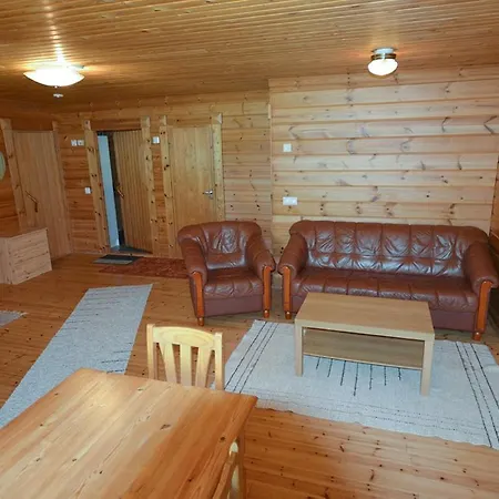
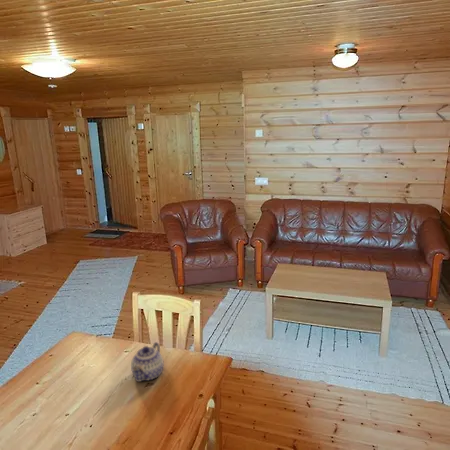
+ teapot (147, 360)
